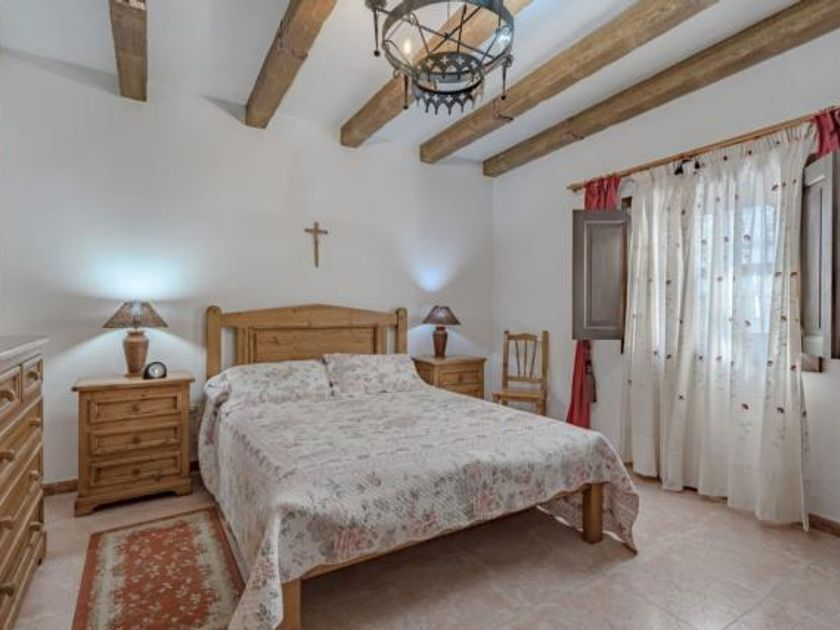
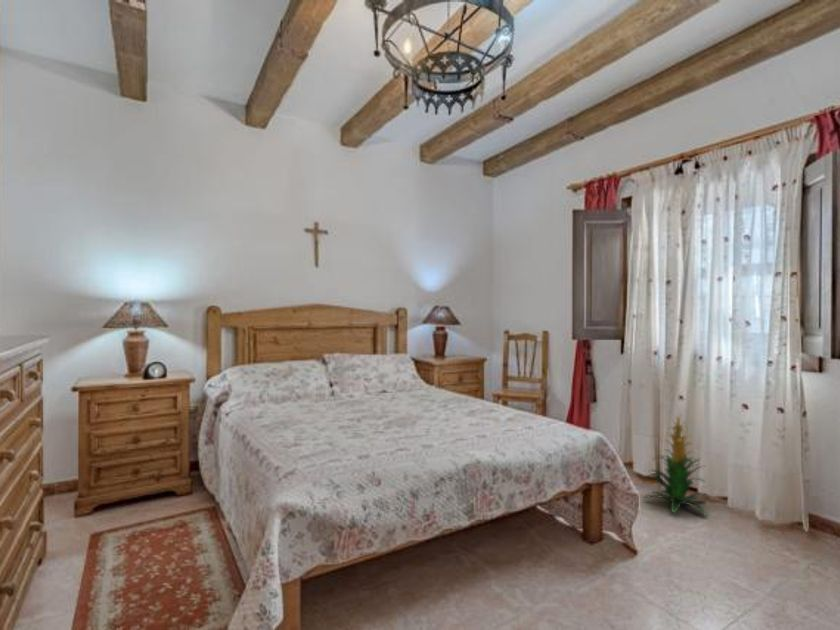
+ indoor plant (678, 458)
